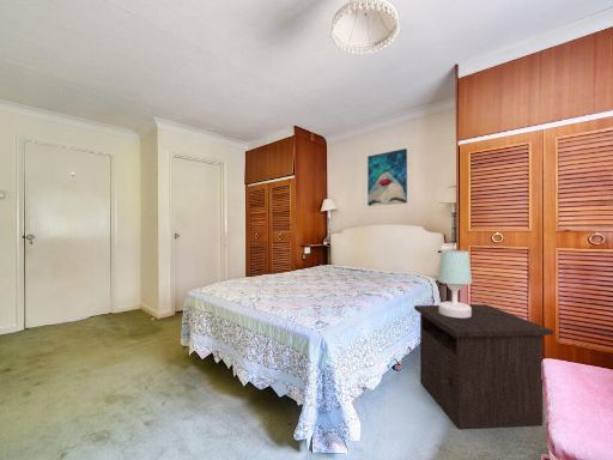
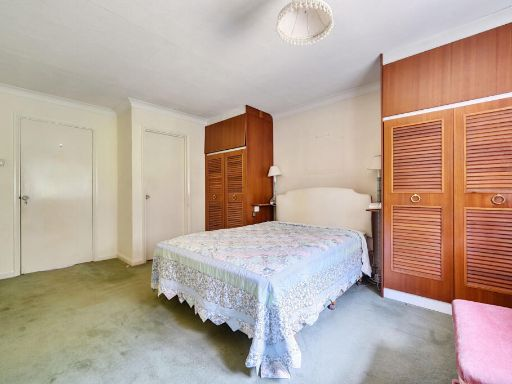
- table lamp (454, 282)
- nightstand (472, 358)
- wall art (386, 178)
